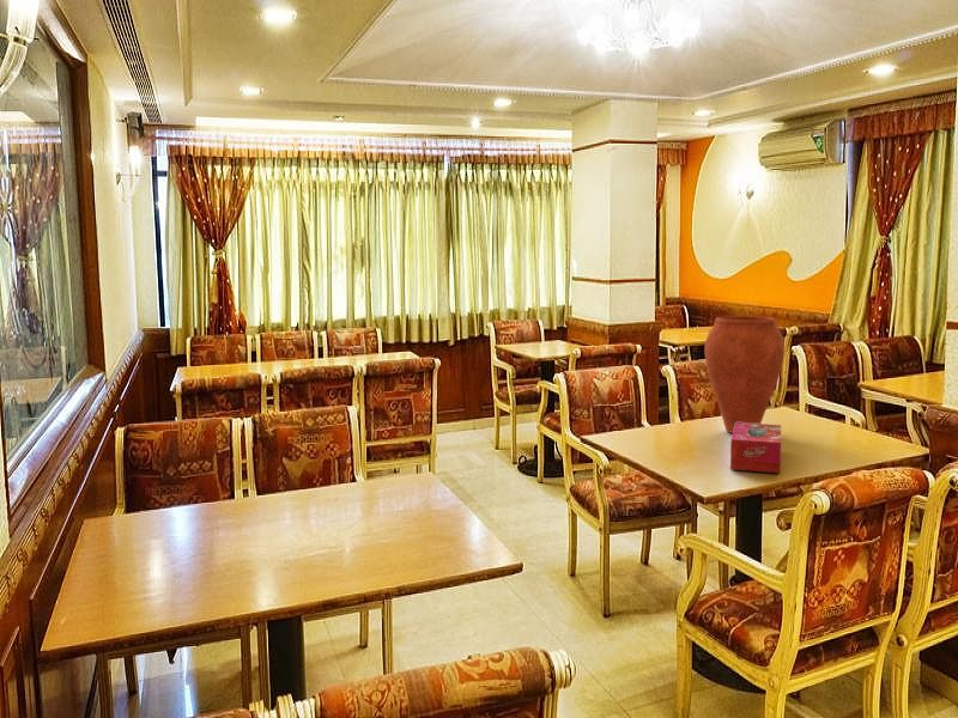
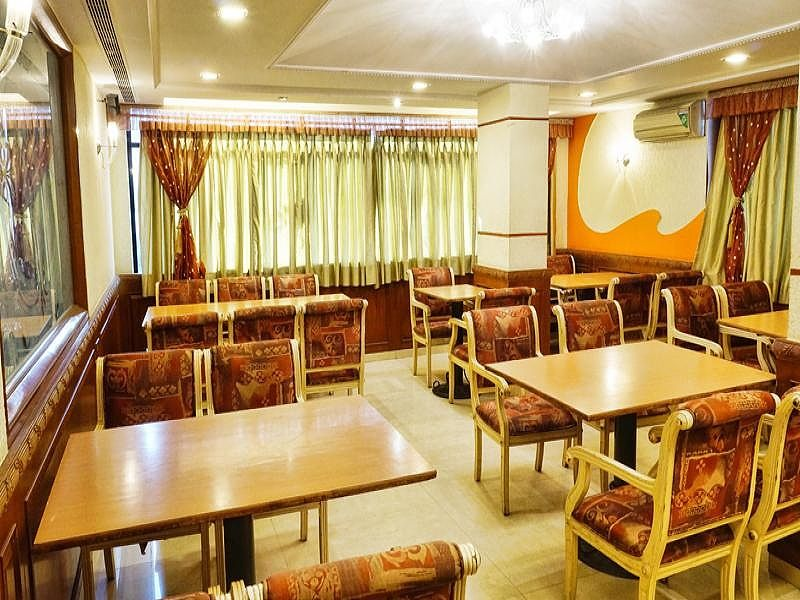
- tissue box (756, 446)
- vase (742, 375)
